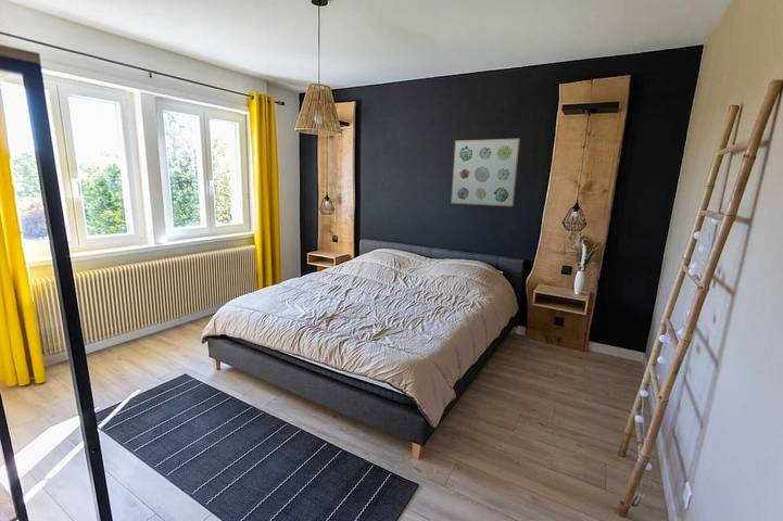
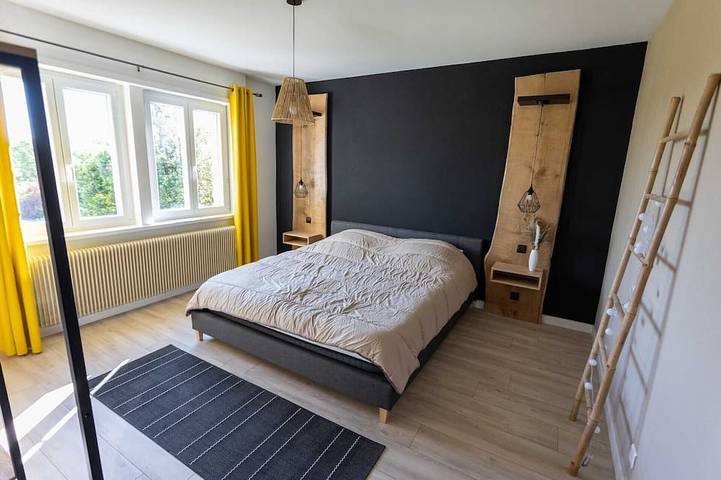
- wall art (483, 173)
